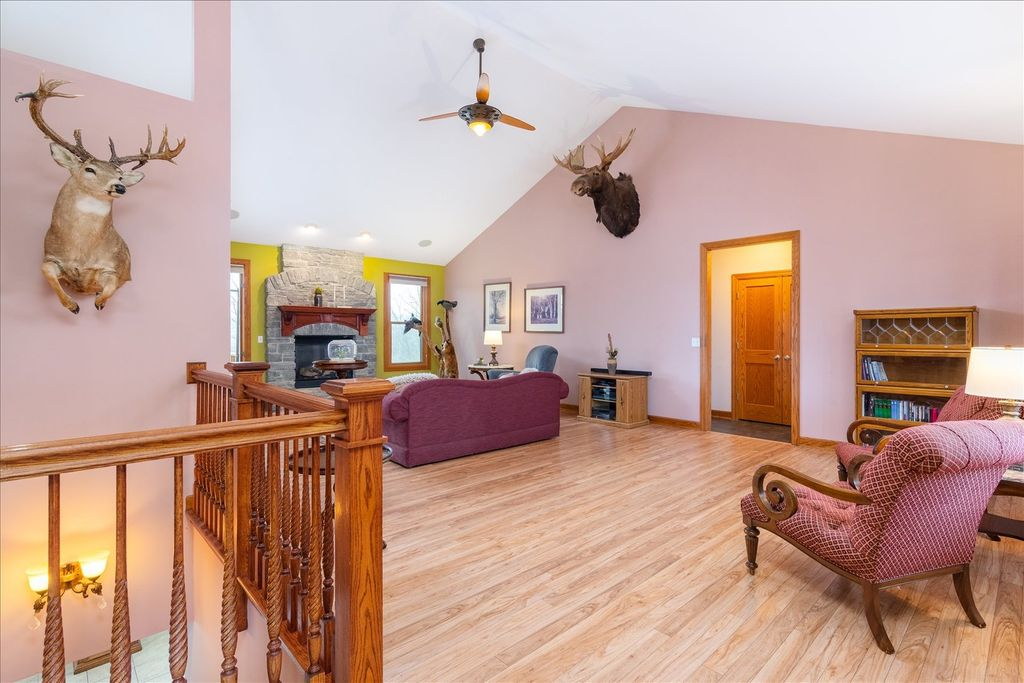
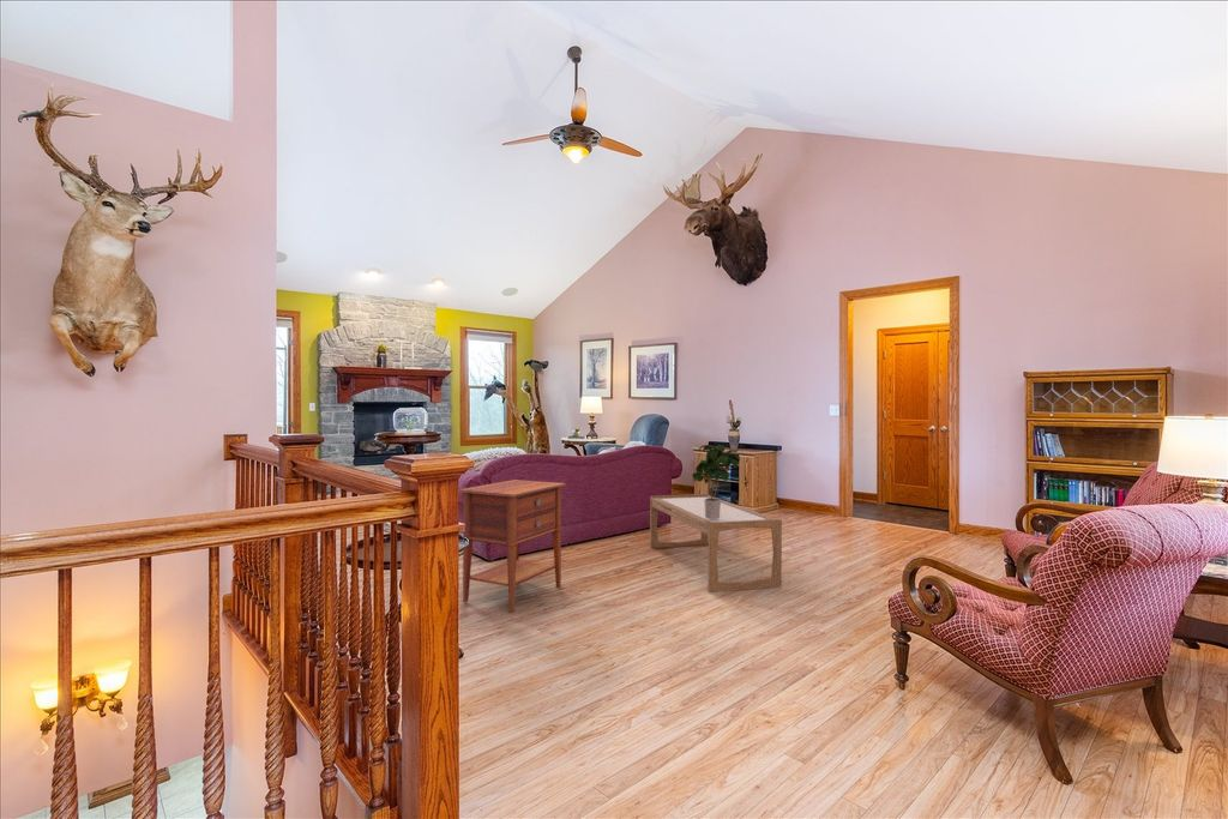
+ coffee table (708, 535)
+ potted plant (715, 478)
+ nightstand (513, 540)
